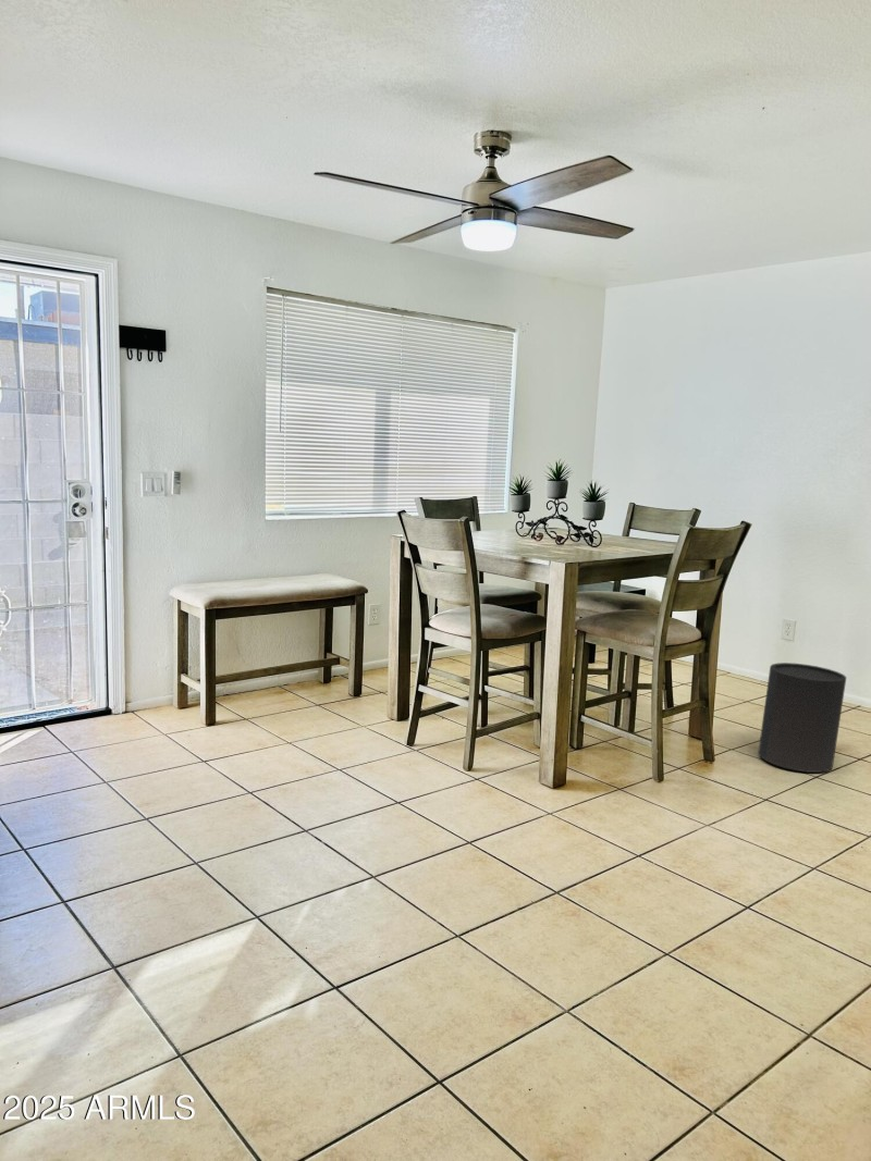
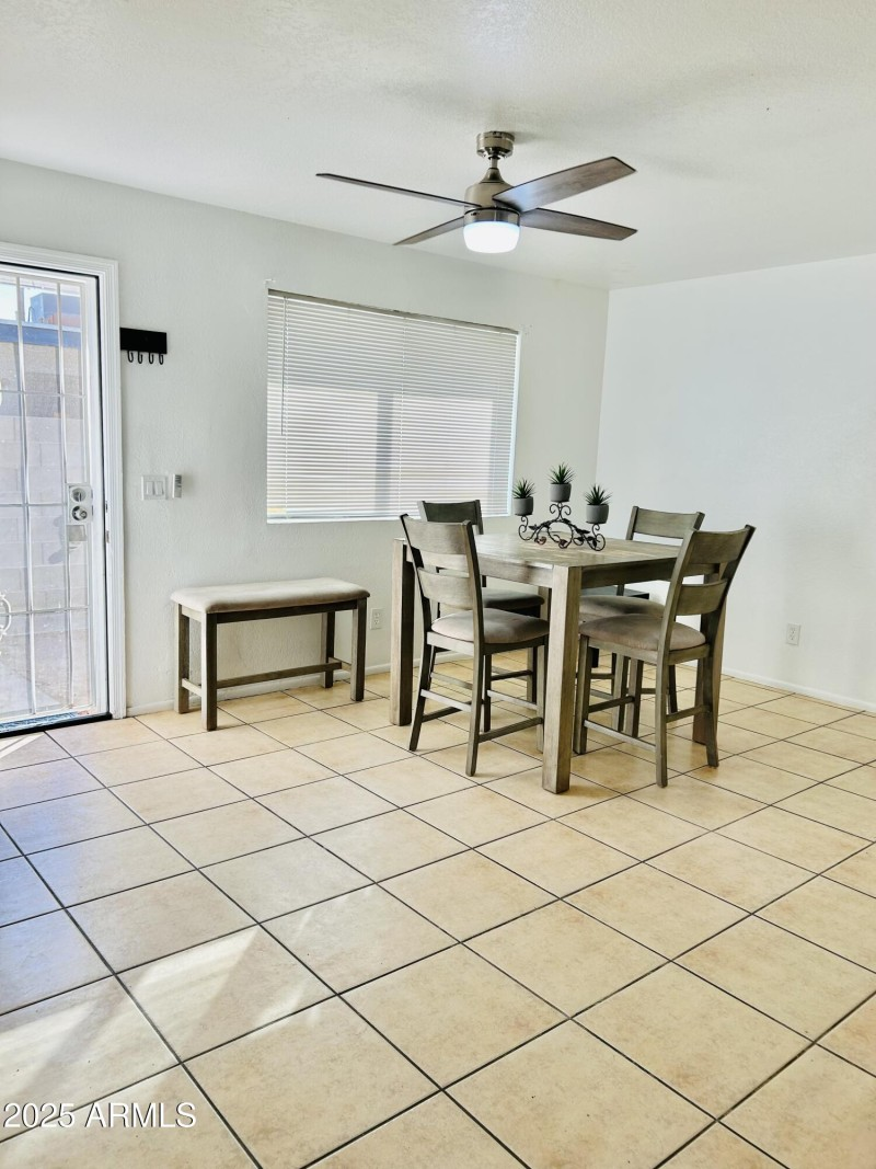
- trash can (801, 715)
